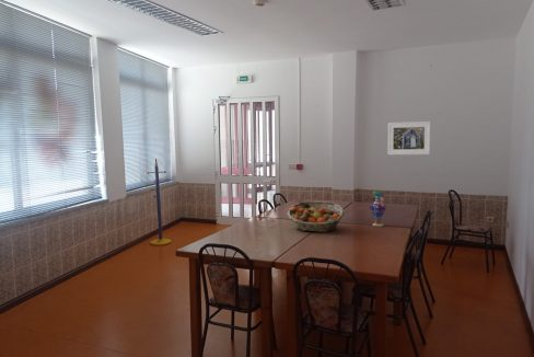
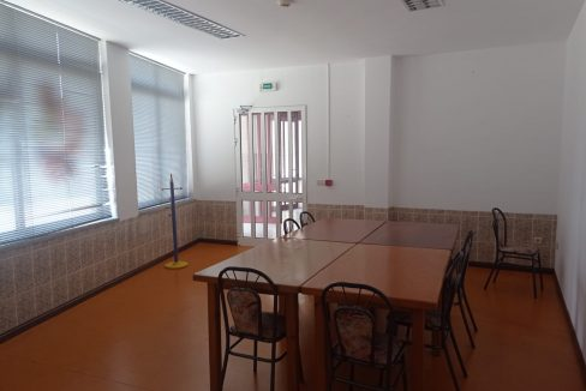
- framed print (408, 138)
- fruit basket (315, 216)
- vase (378, 208)
